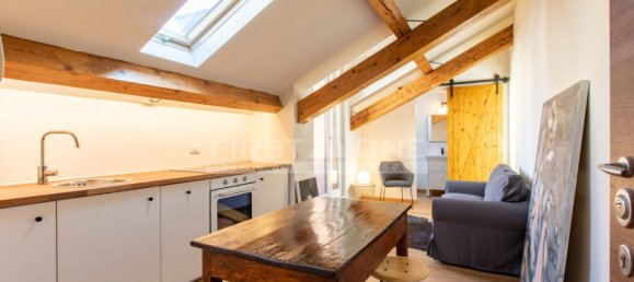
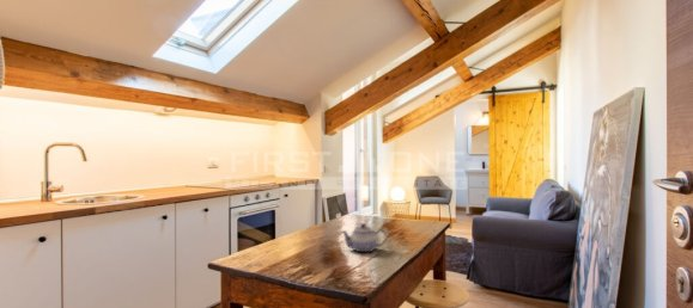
+ teapot (364, 236)
